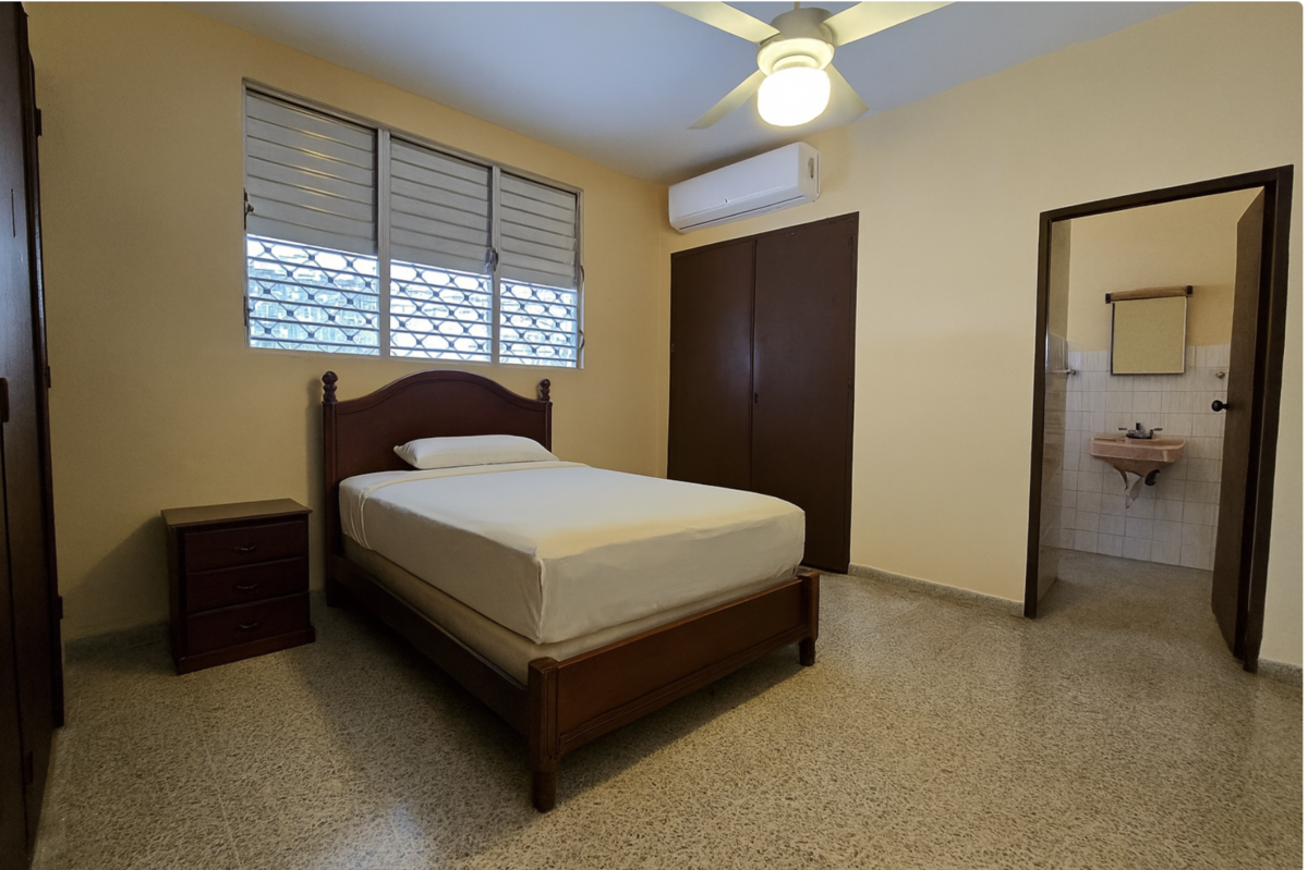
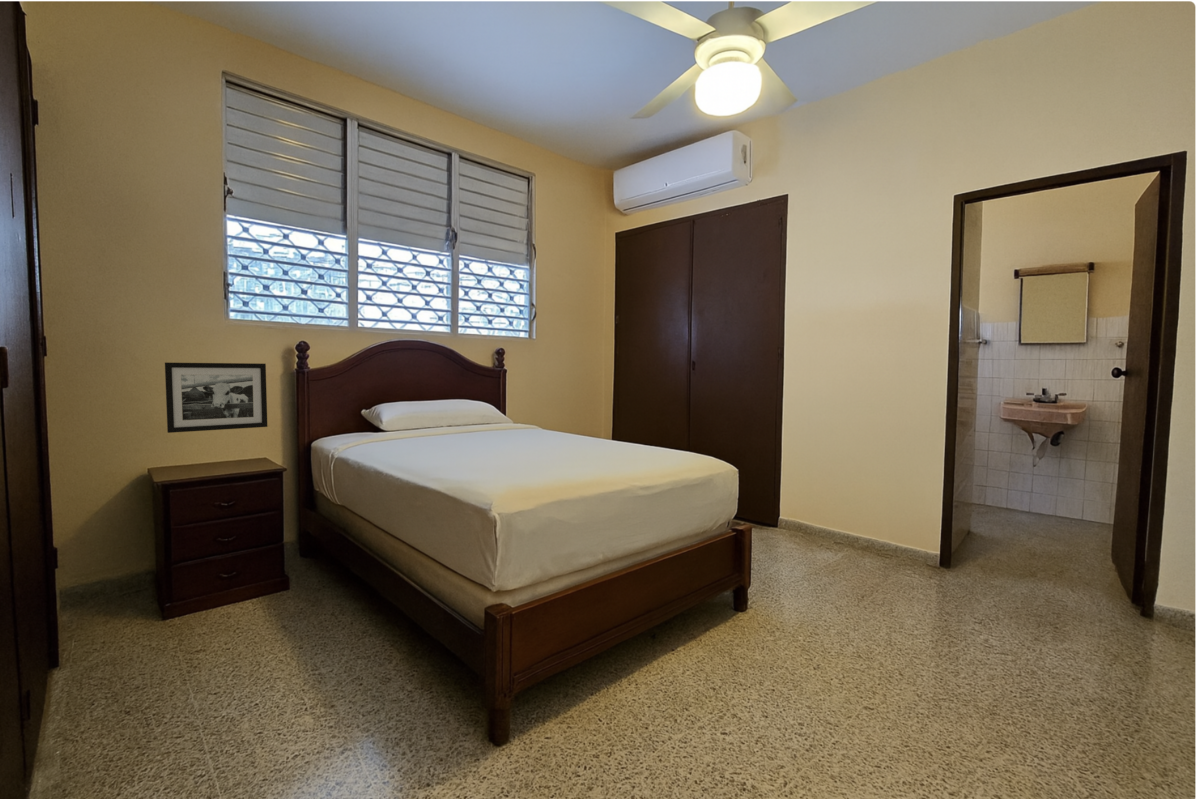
+ picture frame (218, 396)
